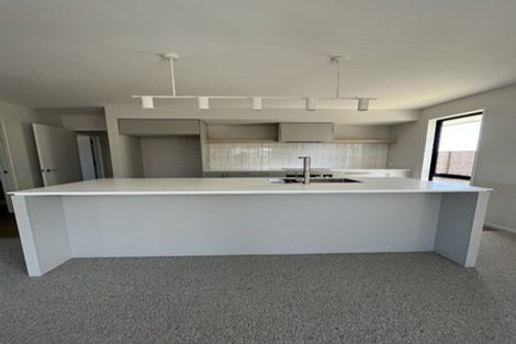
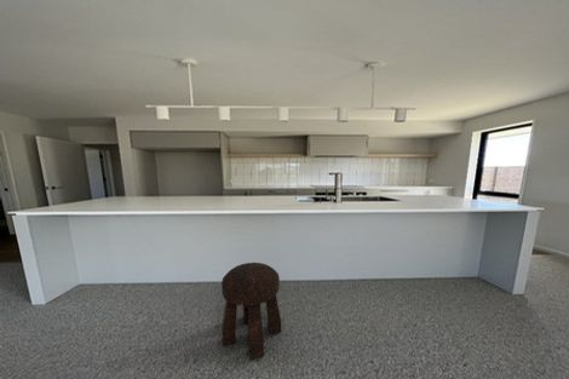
+ stool (251, 303)
